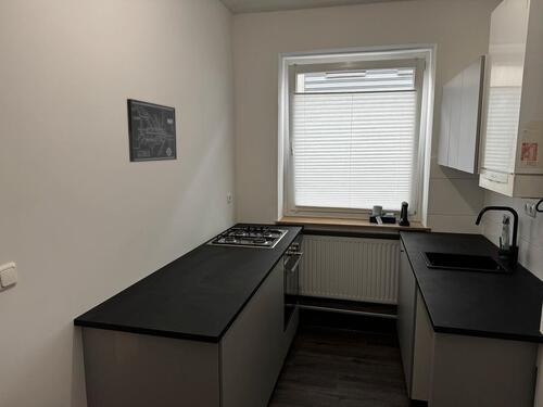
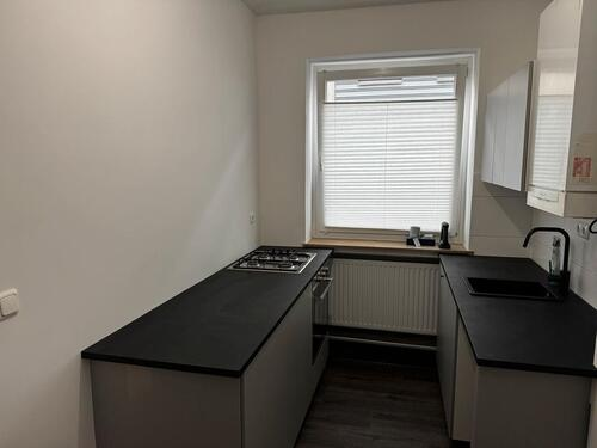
- wall art (154, 132)
